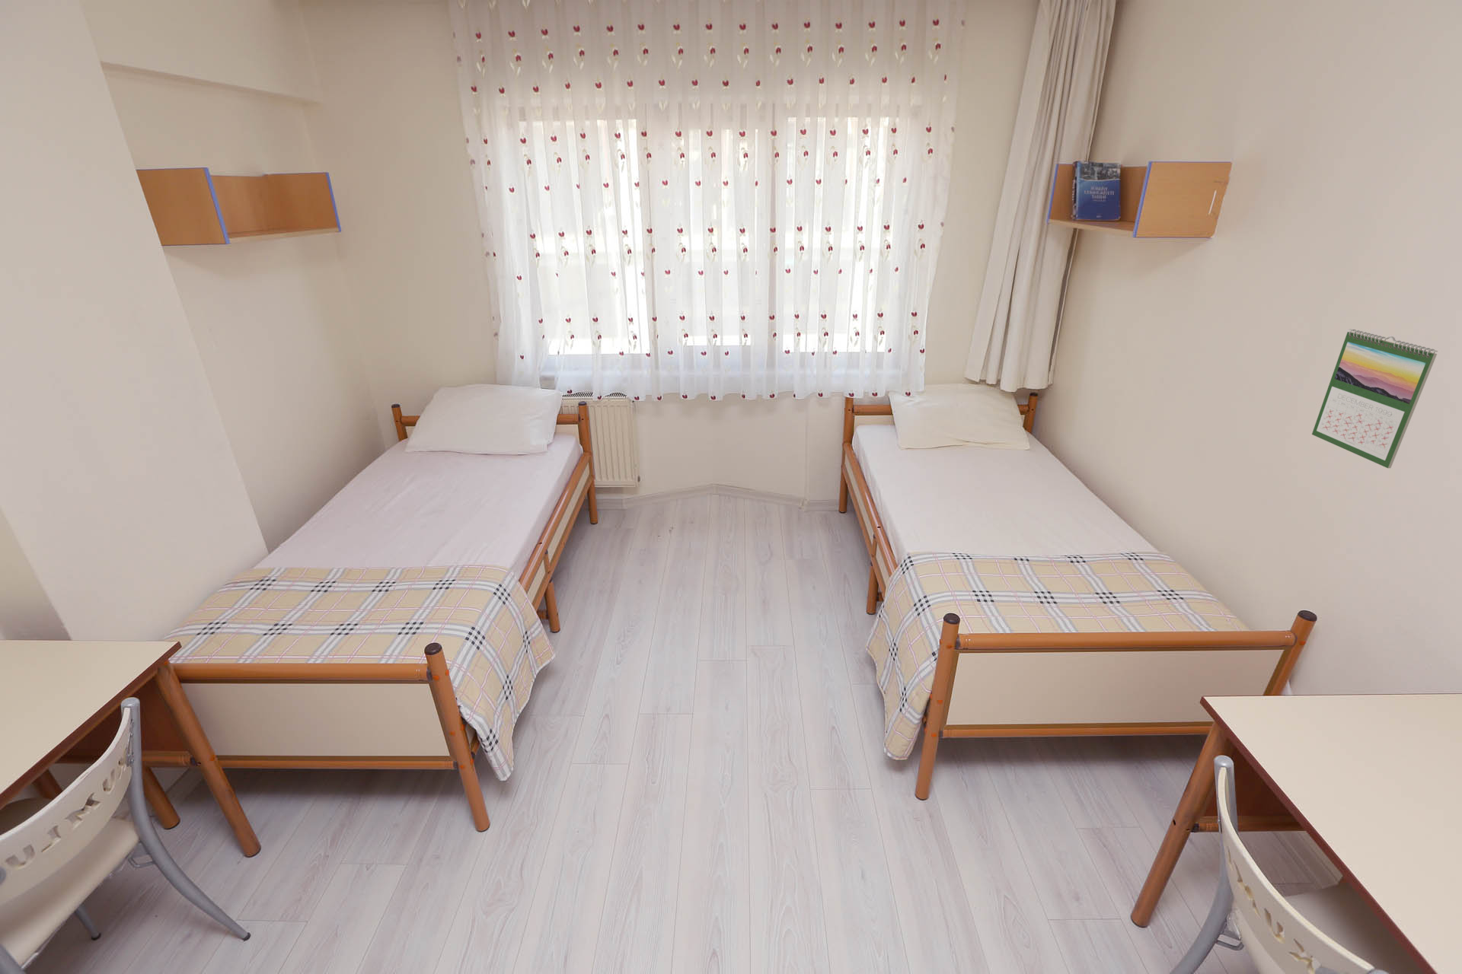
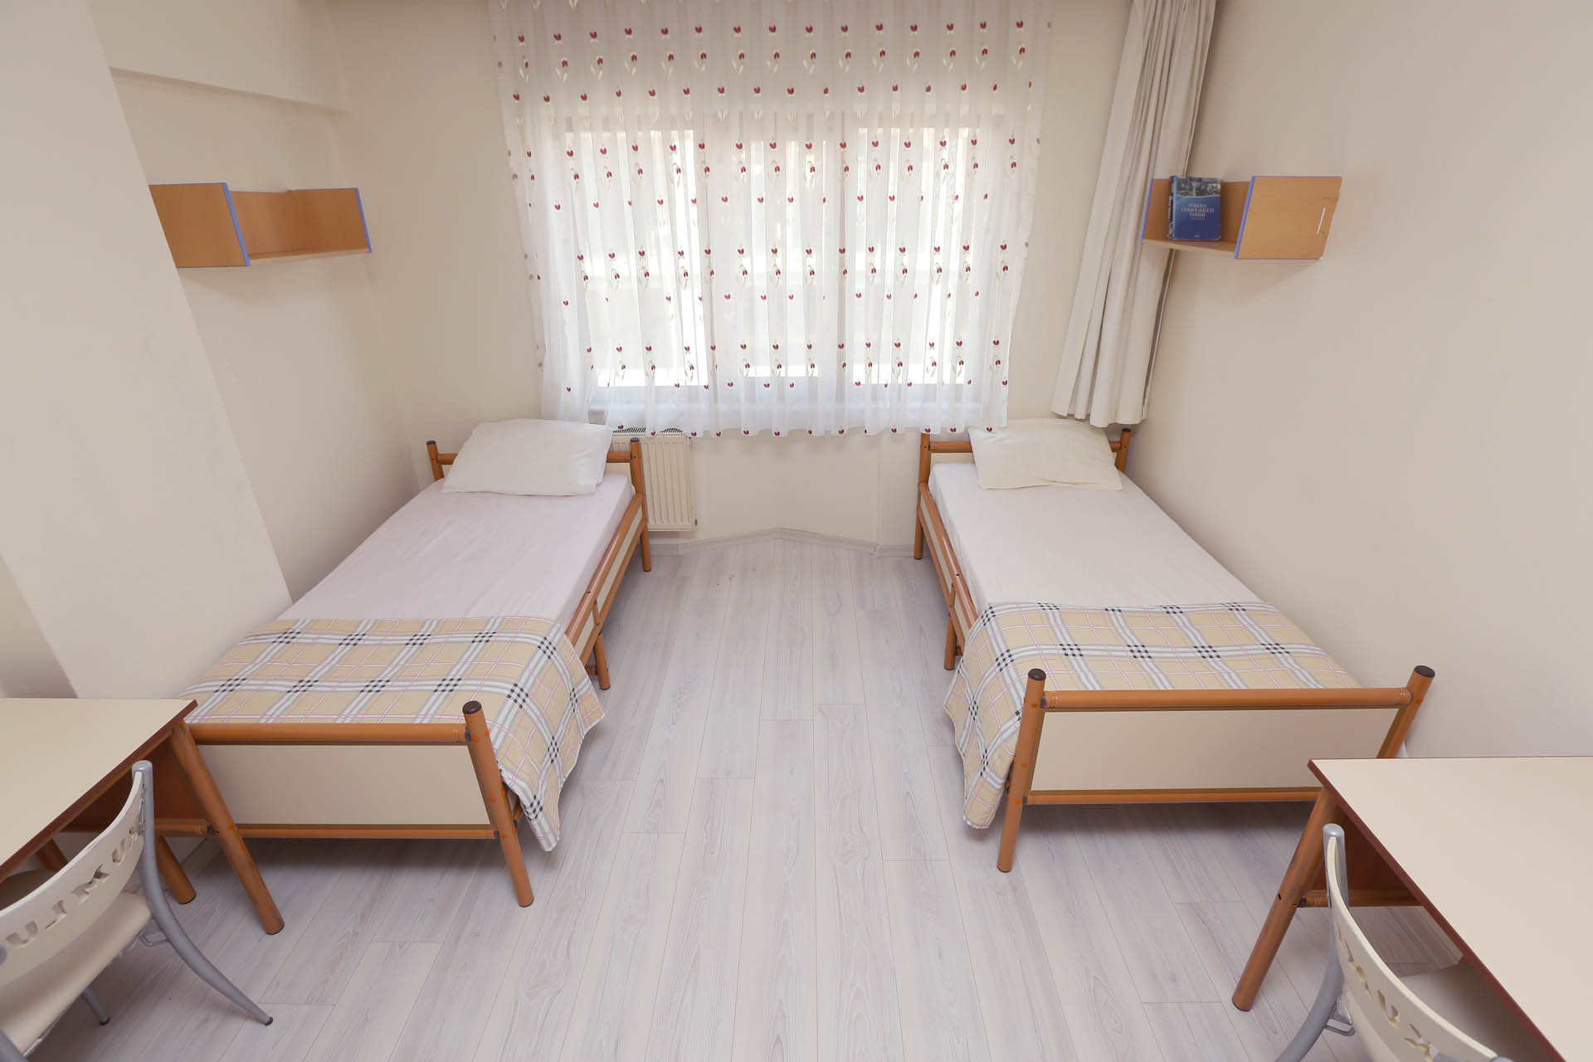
- calendar (1370, 395)
